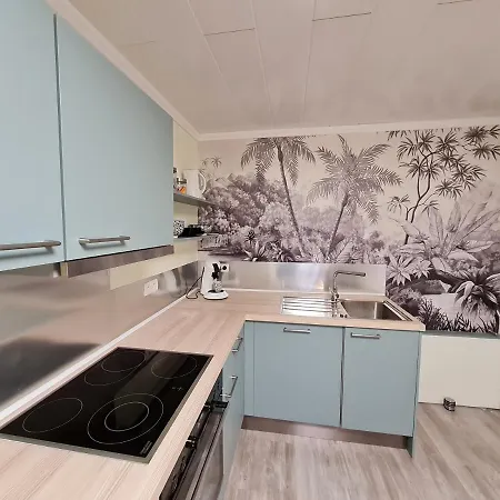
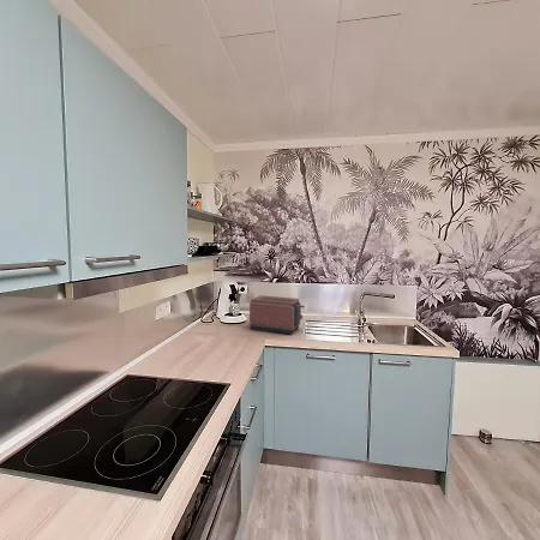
+ toaster (277, 313)
